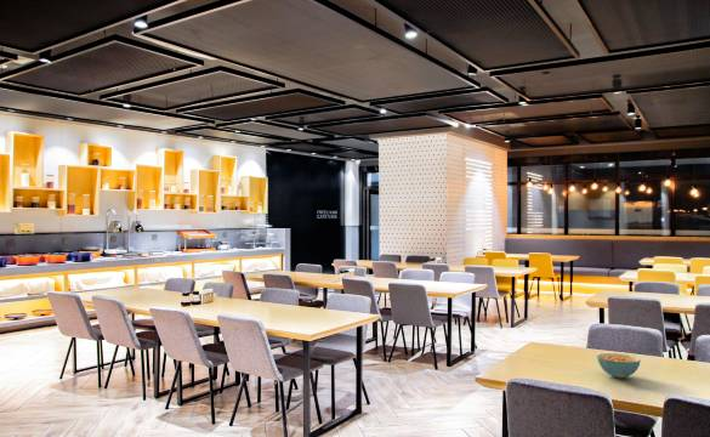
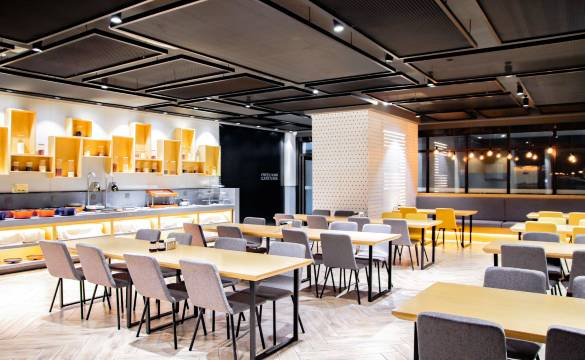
- cereal bowl (618, 367)
